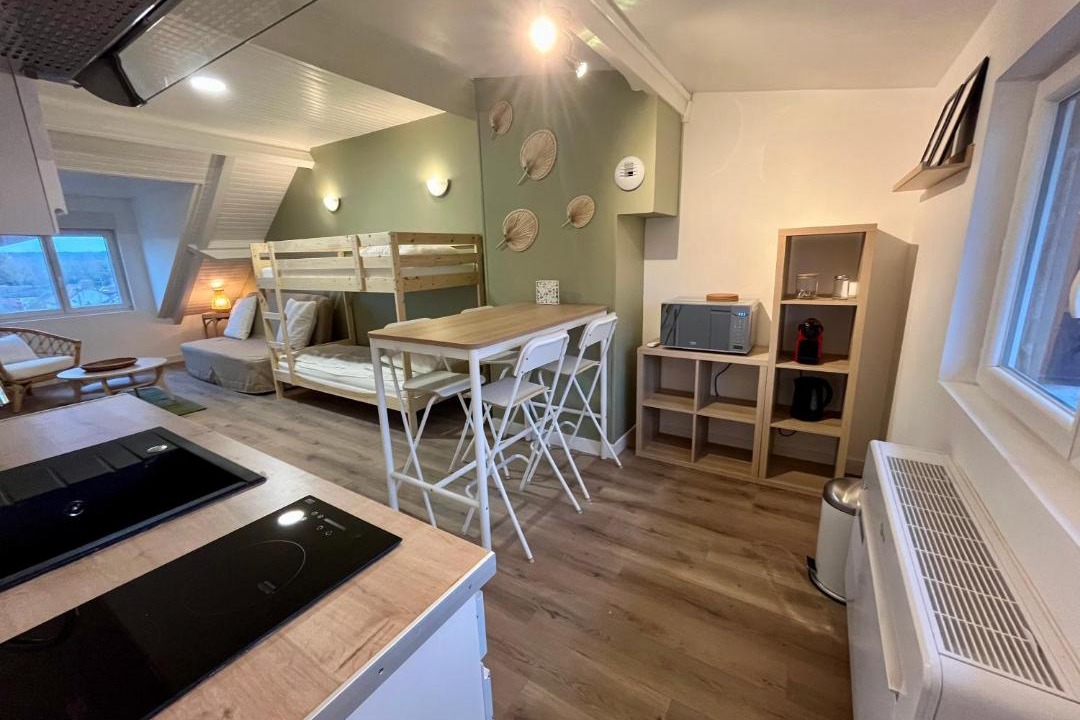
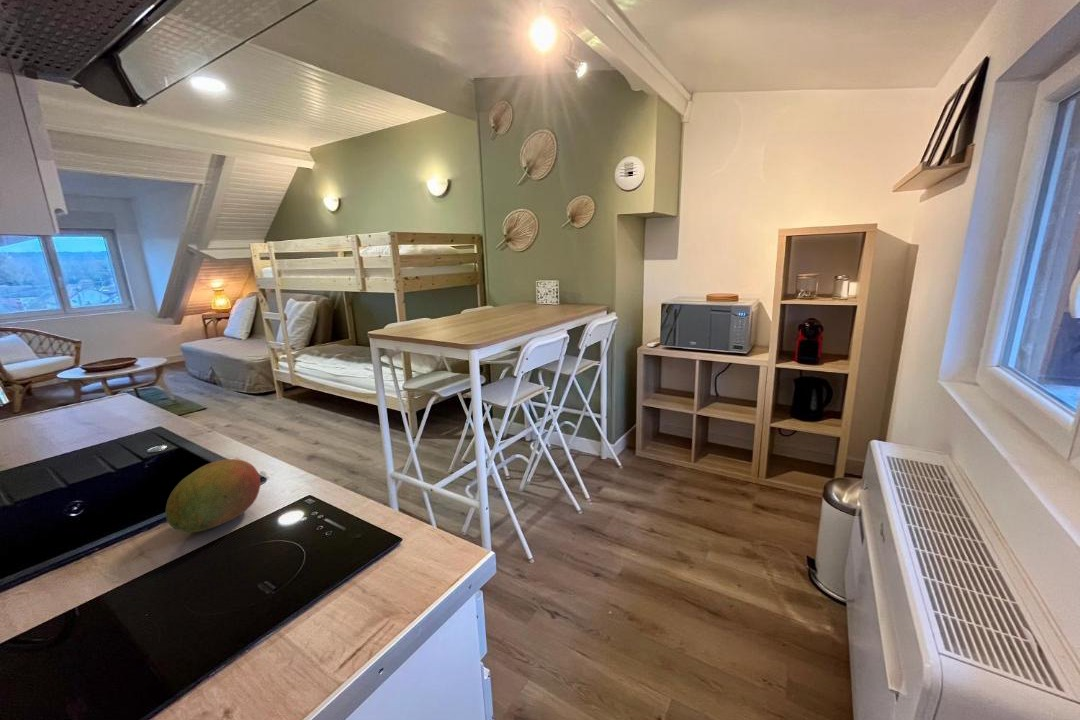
+ fruit (215, 493)
